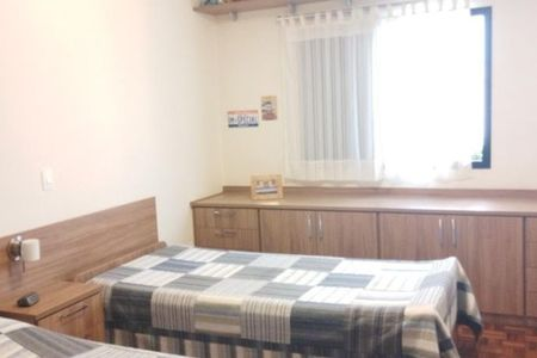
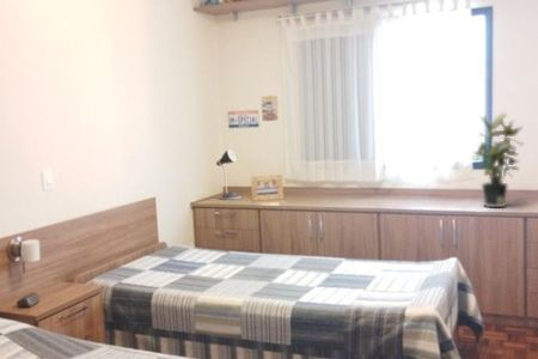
+ desk lamp (225, 174)
+ potted plant (499, 159)
